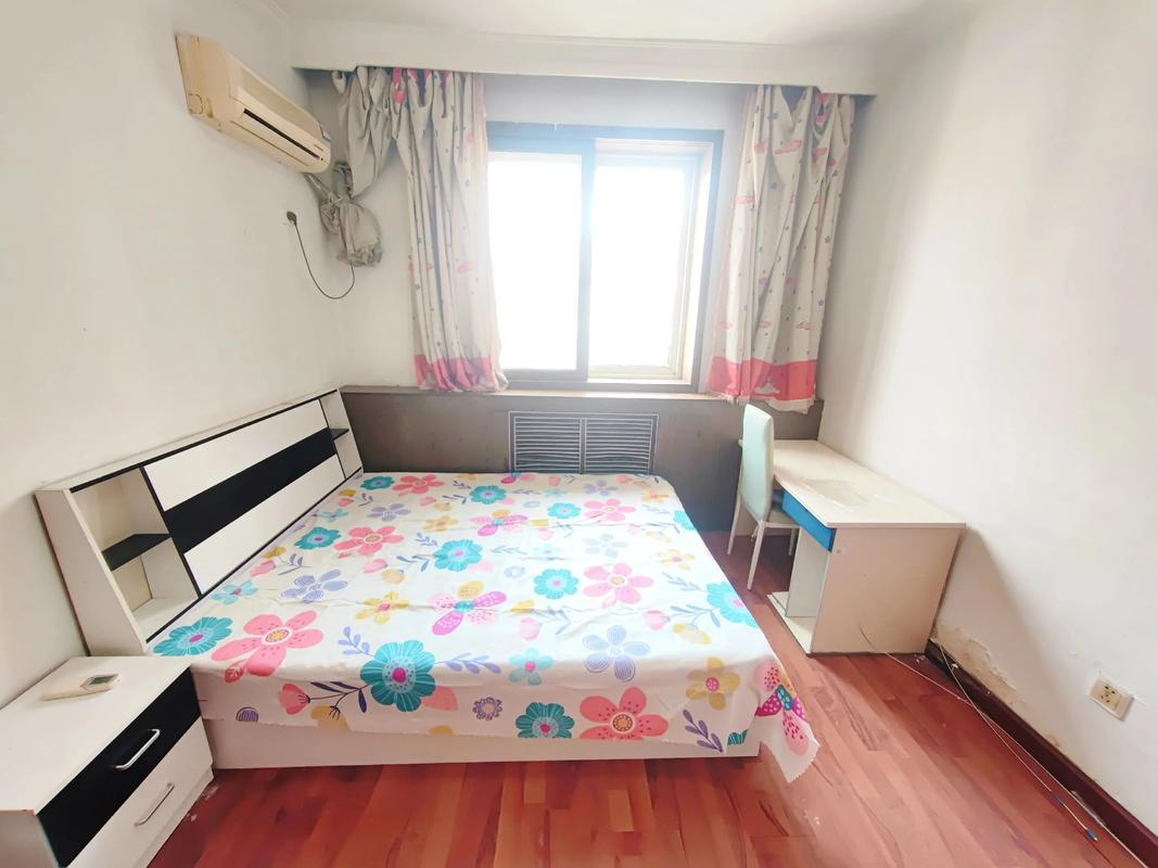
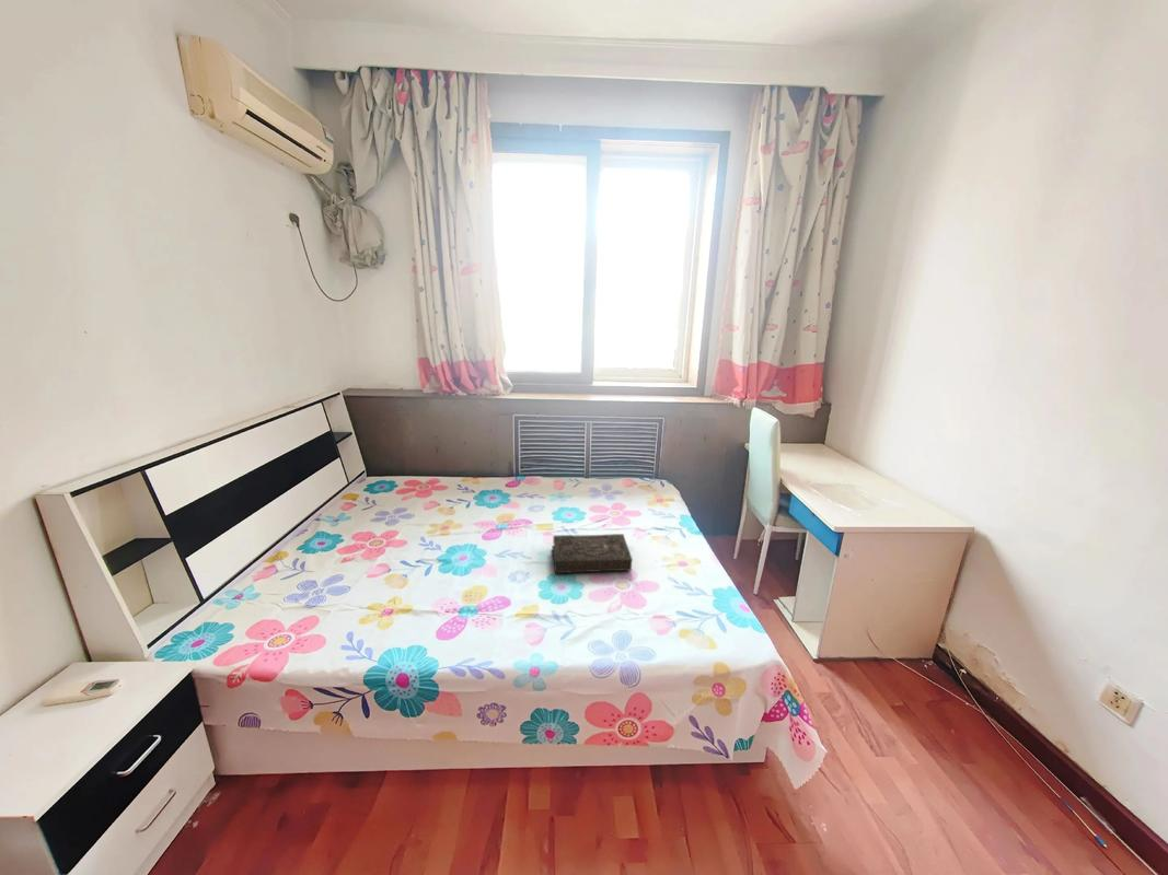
+ book (590, 552)
